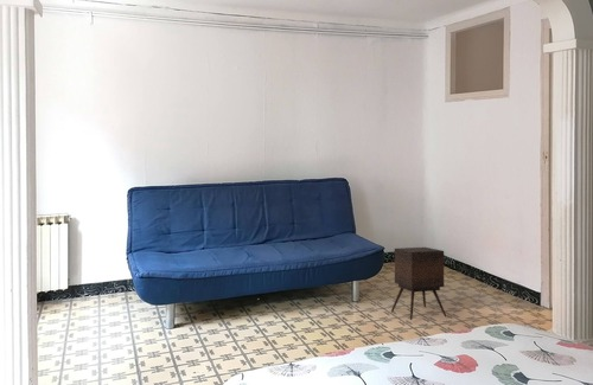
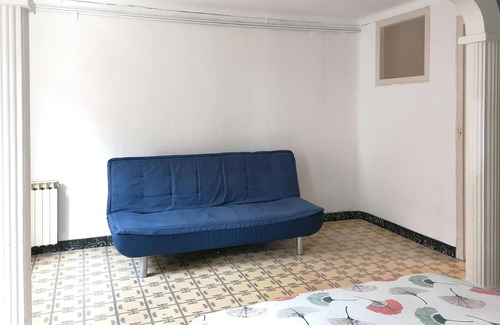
- side table (417, 282)
